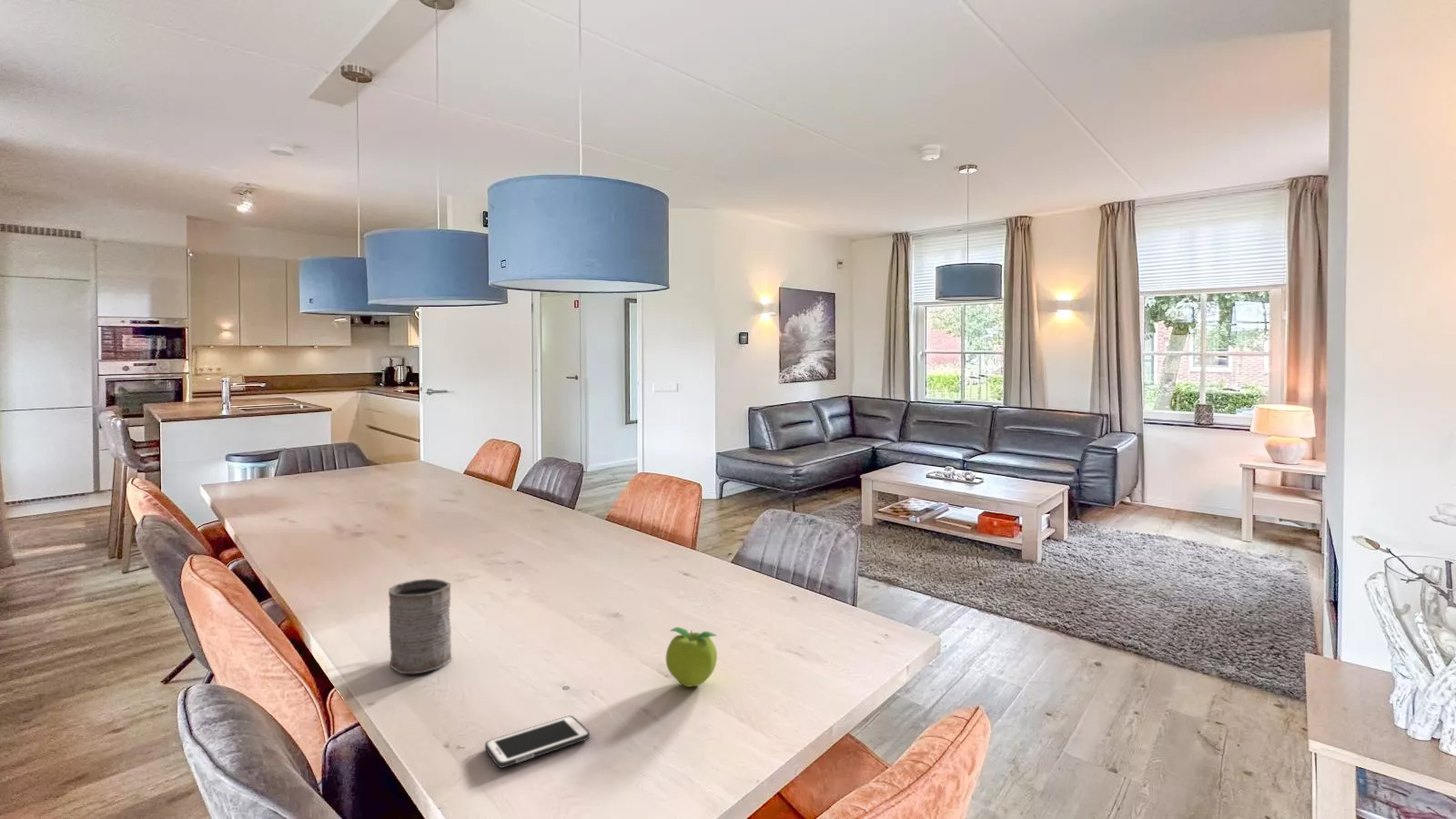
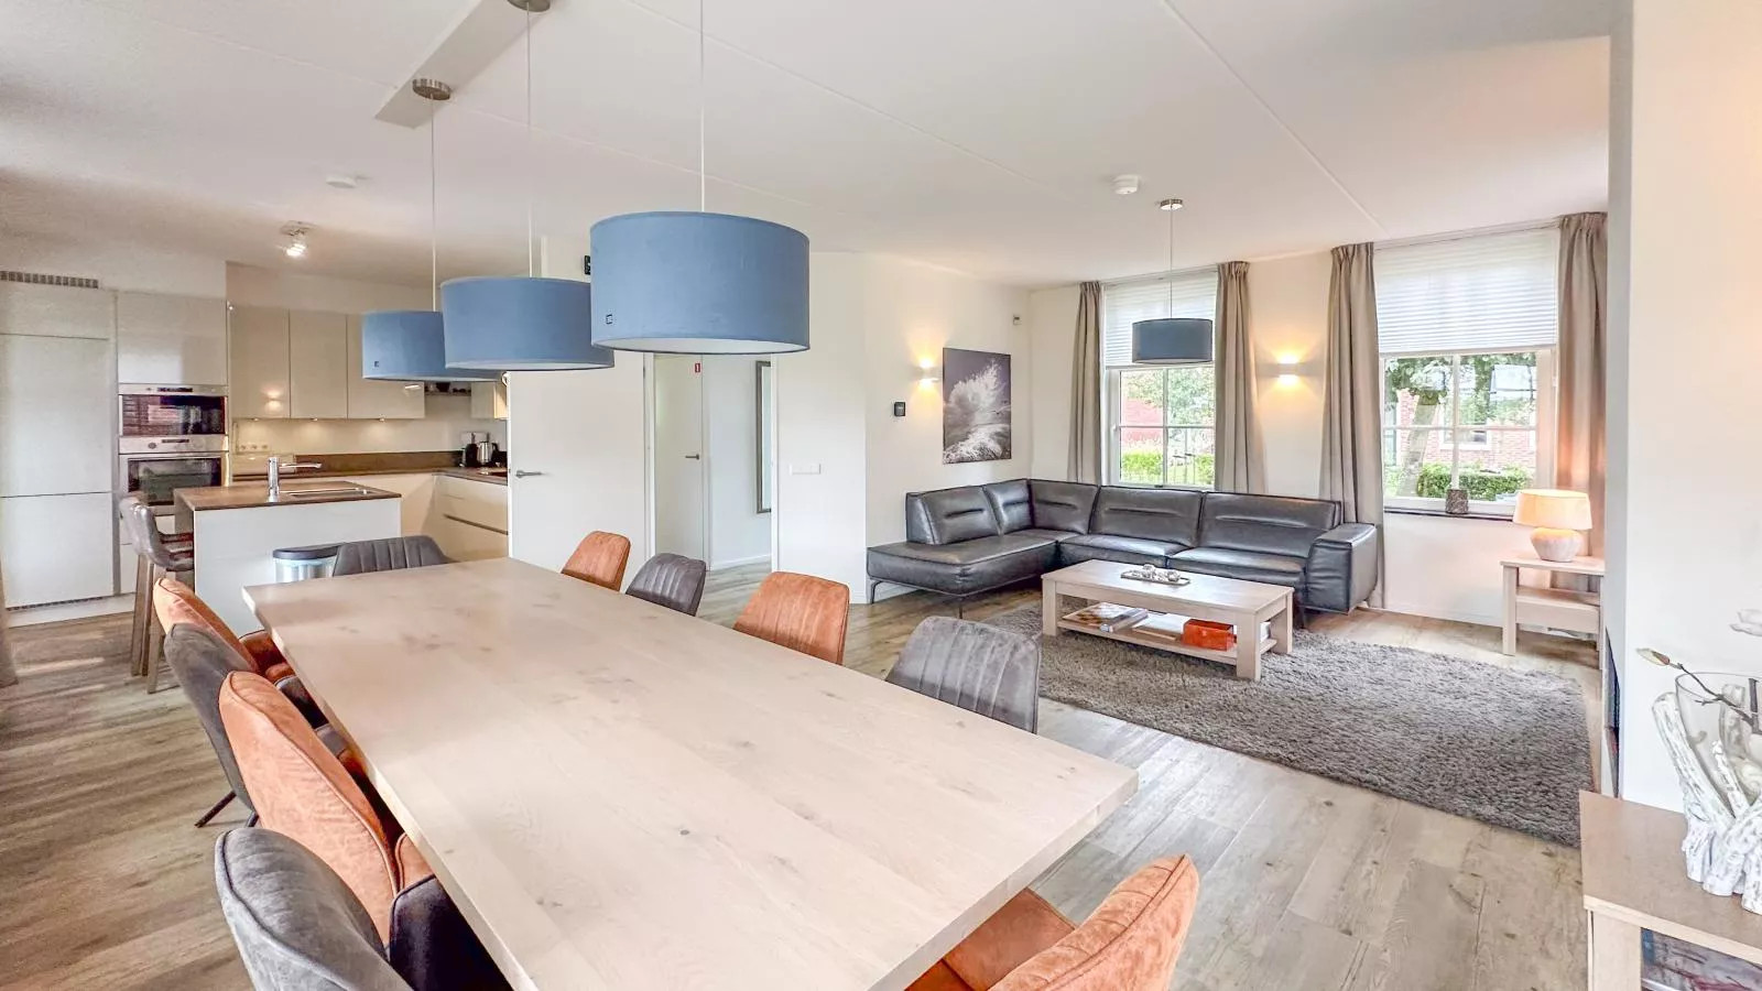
- fruit (691, 657)
- mug (418, 622)
- cell phone (538, 740)
